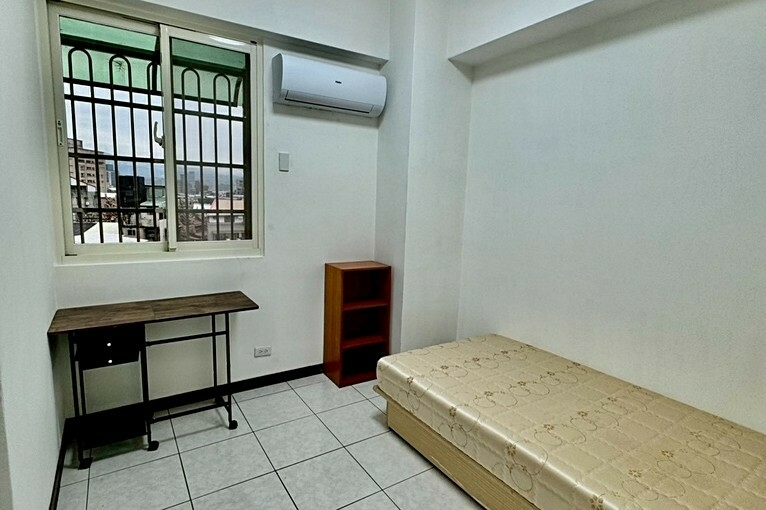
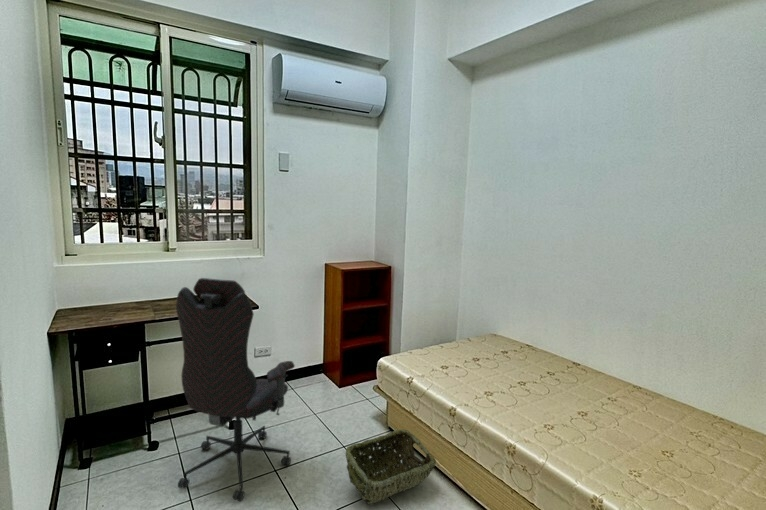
+ woven basket (390, 468)
+ office chair (238, 371)
